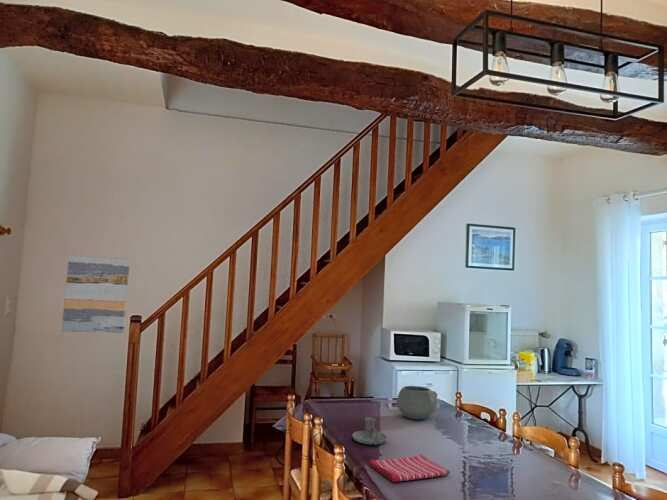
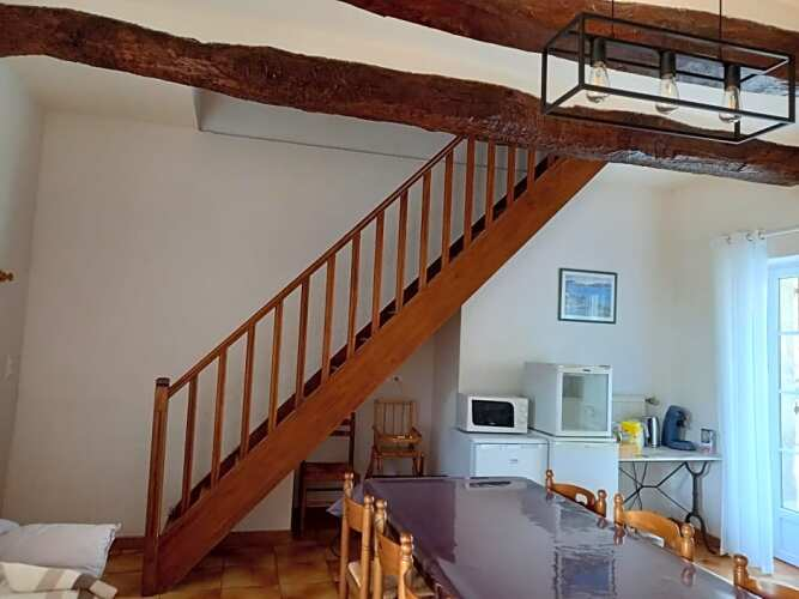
- wall art (96, 294)
- dish towel (408, 467)
- bowl (416, 402)
- candle holder (370, 431)
